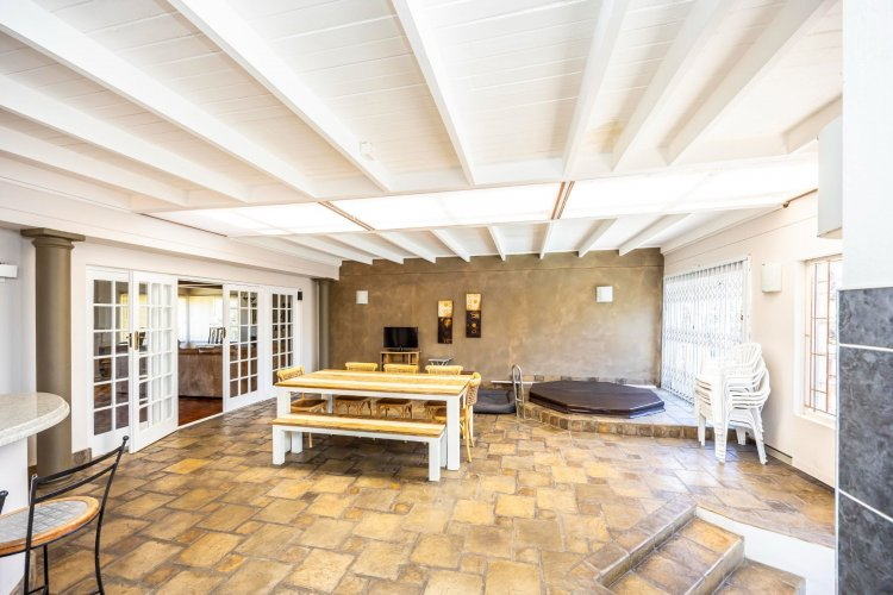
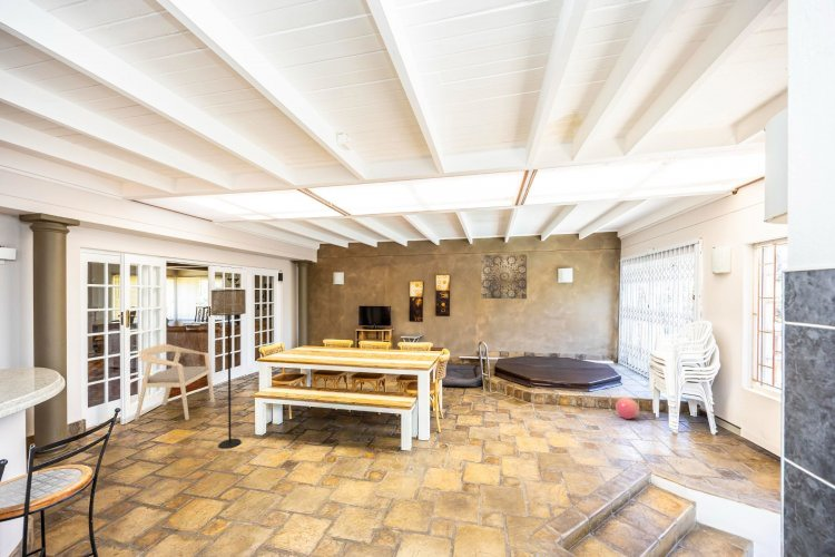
+ floor lamp (228, 367)
+ armchair (175, 379)
+ wall art (503, 276)
+ ball (627, 408)
